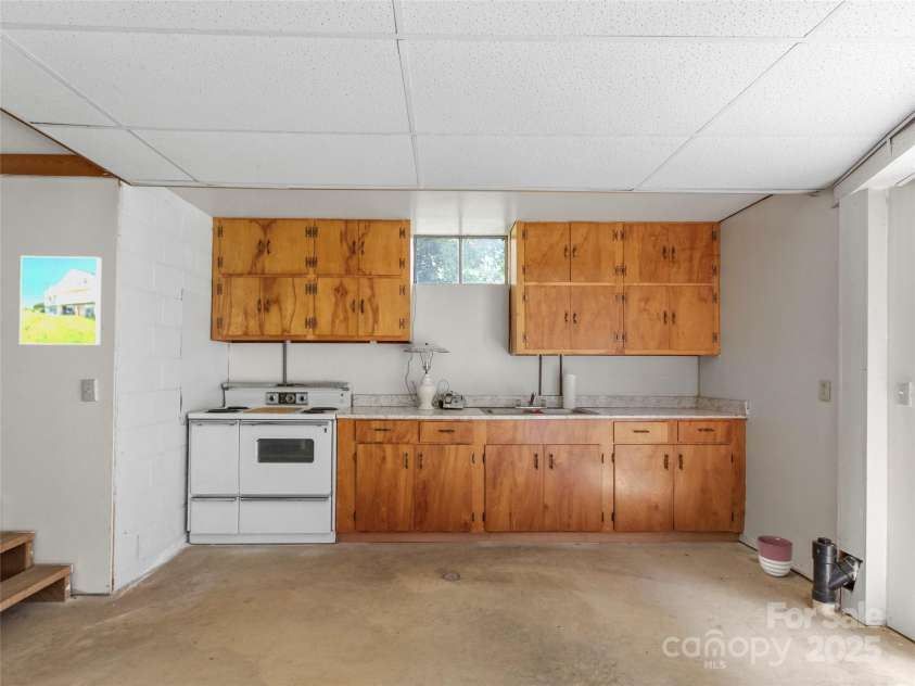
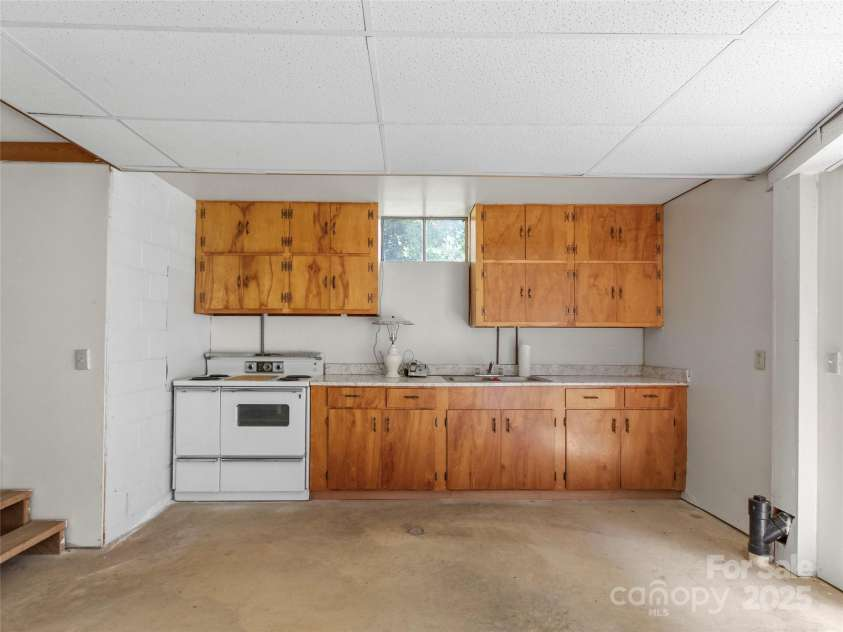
- planter (774, 557)
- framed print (60, 301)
